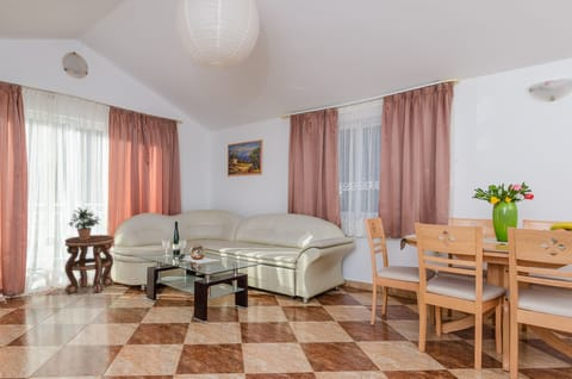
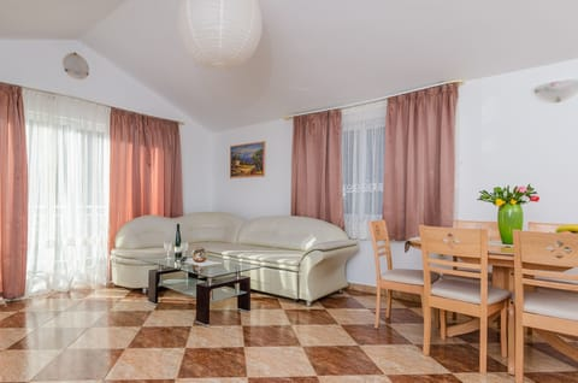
- side table (89, 262)
- potted plant (85, 223)
